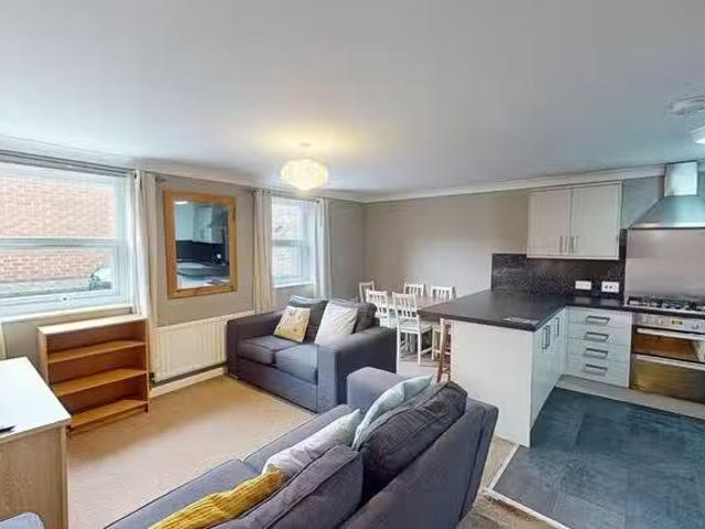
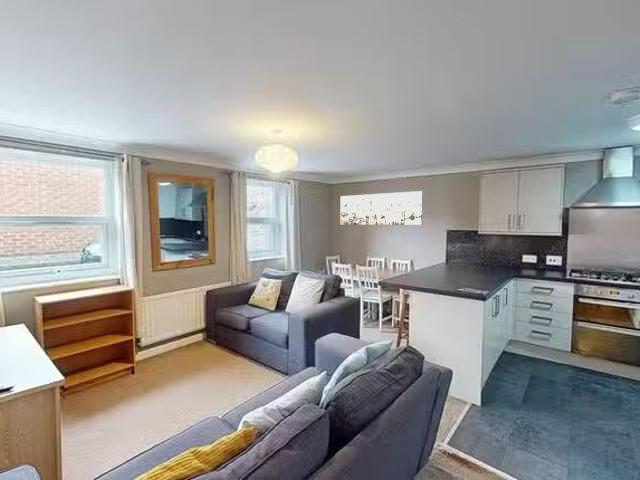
+ wall art (378, 209)
